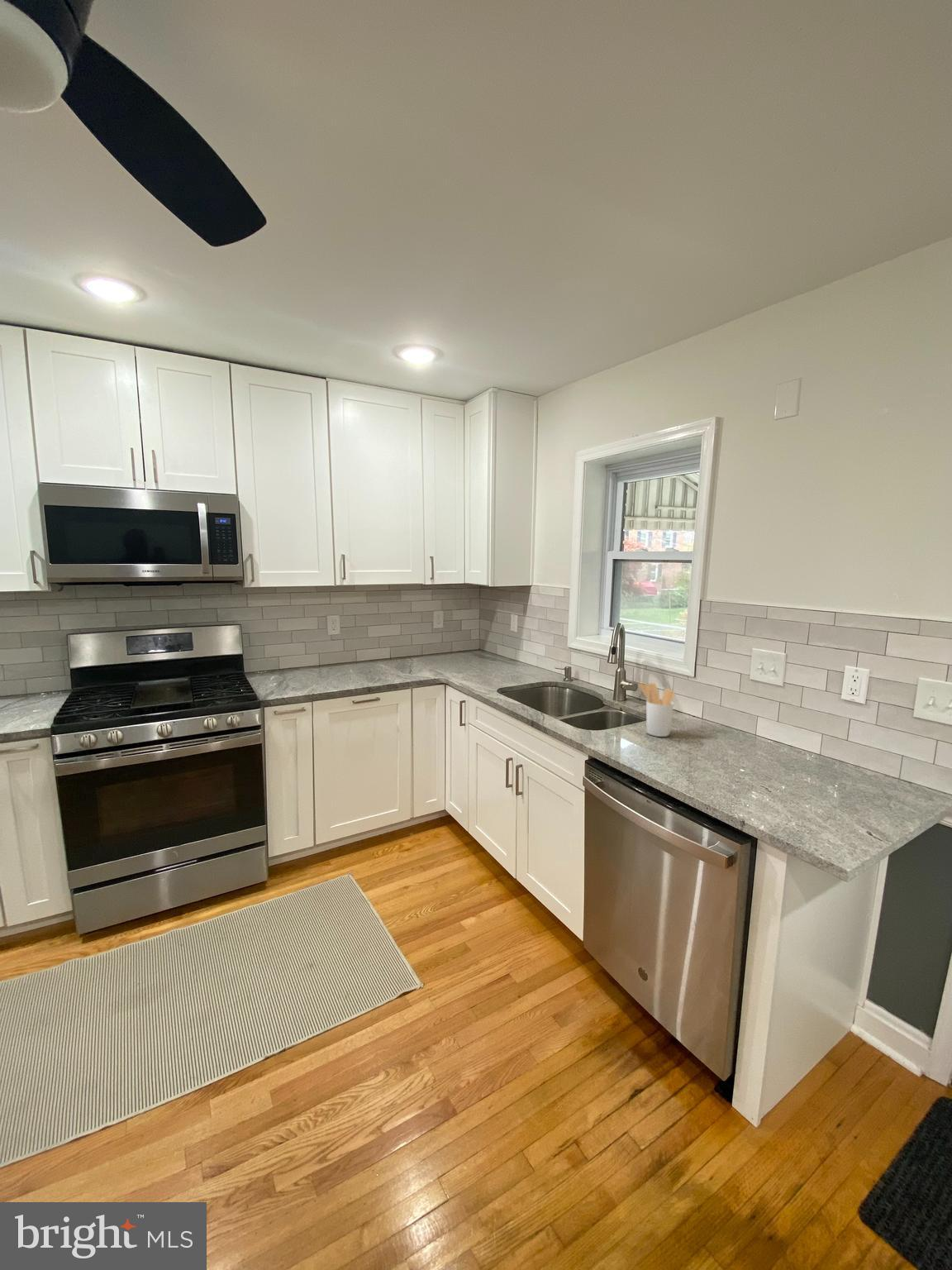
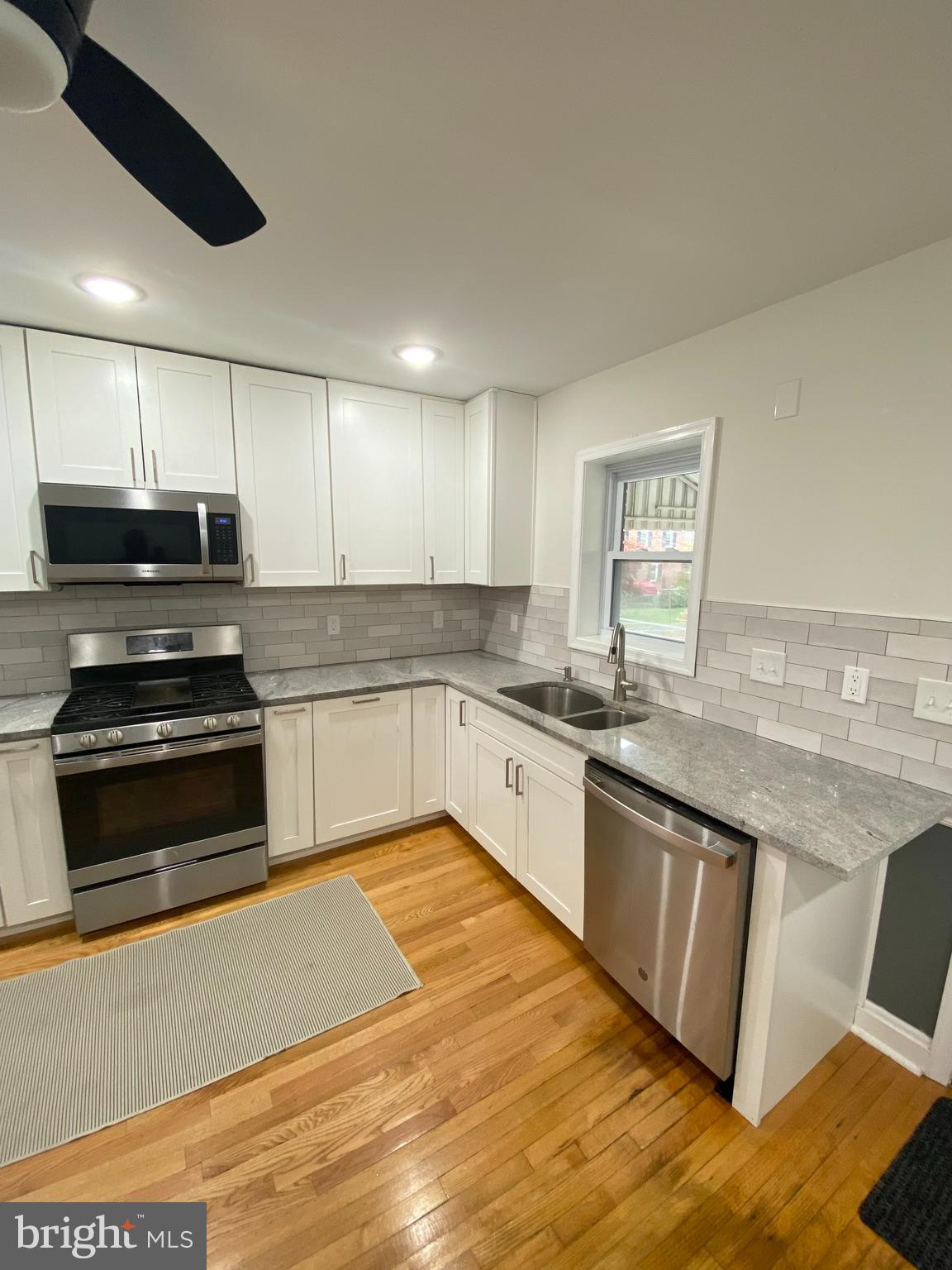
- utensil holder (654, 708)
